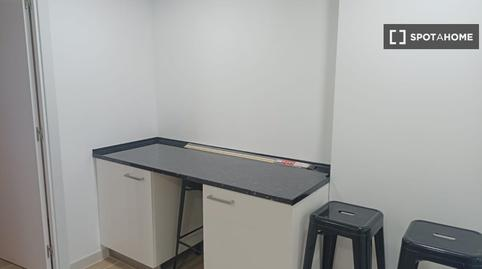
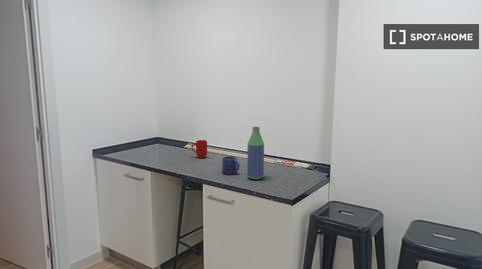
+ mug (231, 165)
+ mug (199, 149)
+ bottle (255, 152)
